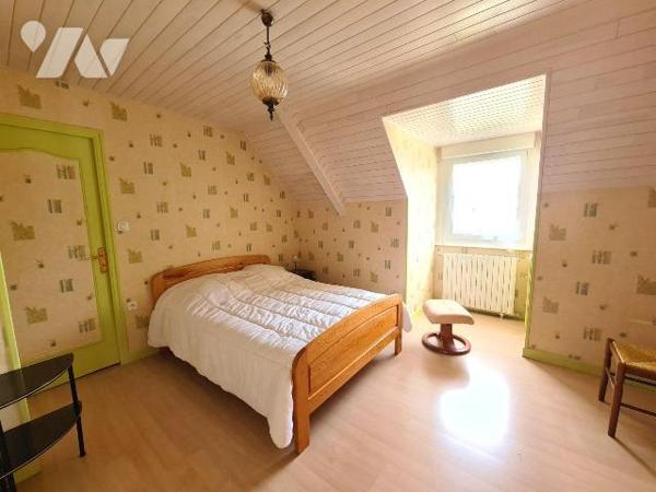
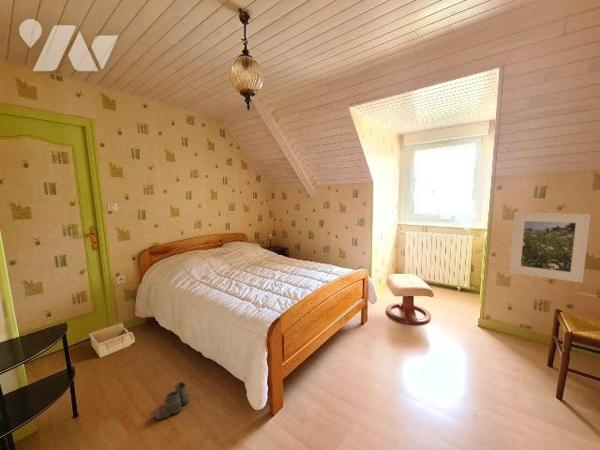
+ boots (173, 396)
+ storage bin (112, 338)
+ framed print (546, 245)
